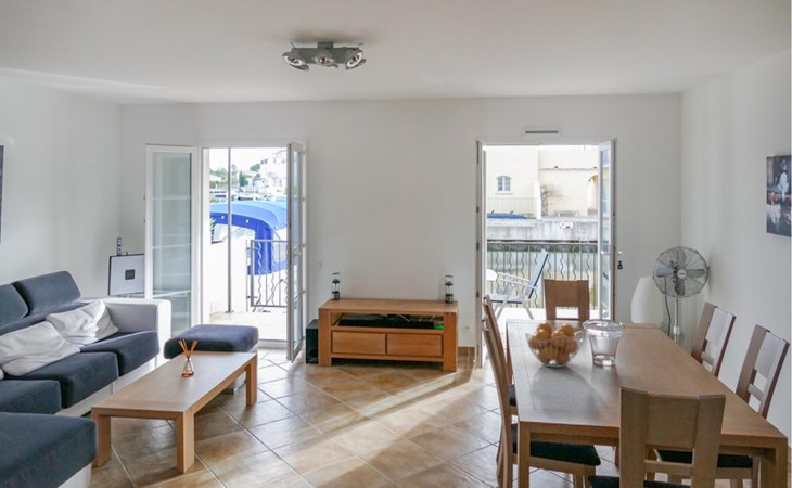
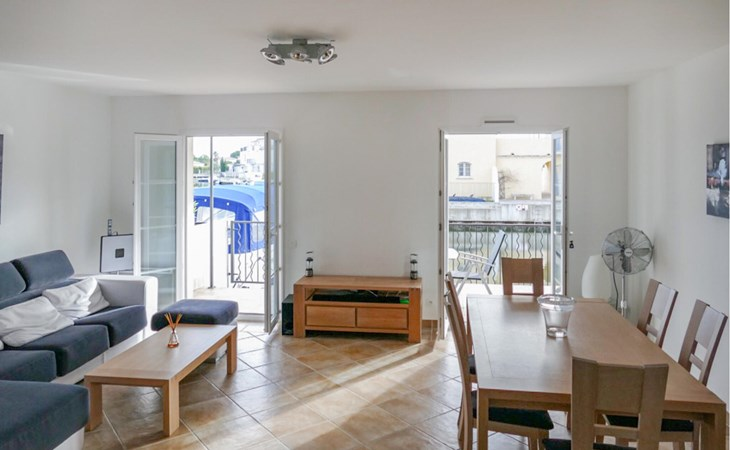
- fruit basket (553, 344)
